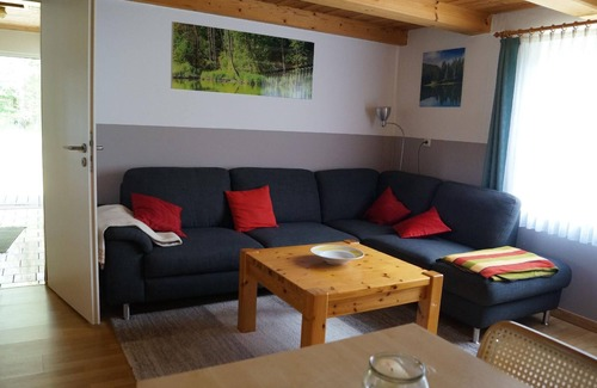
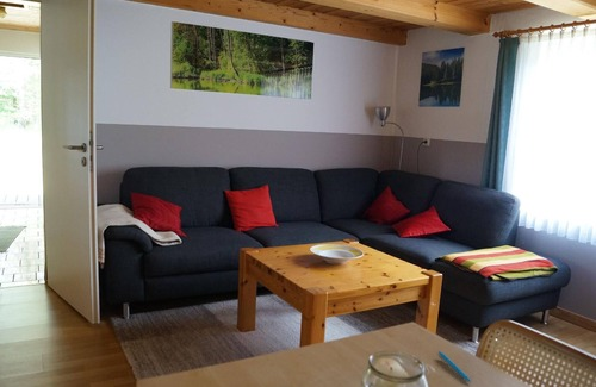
+ pen (453, 366)
